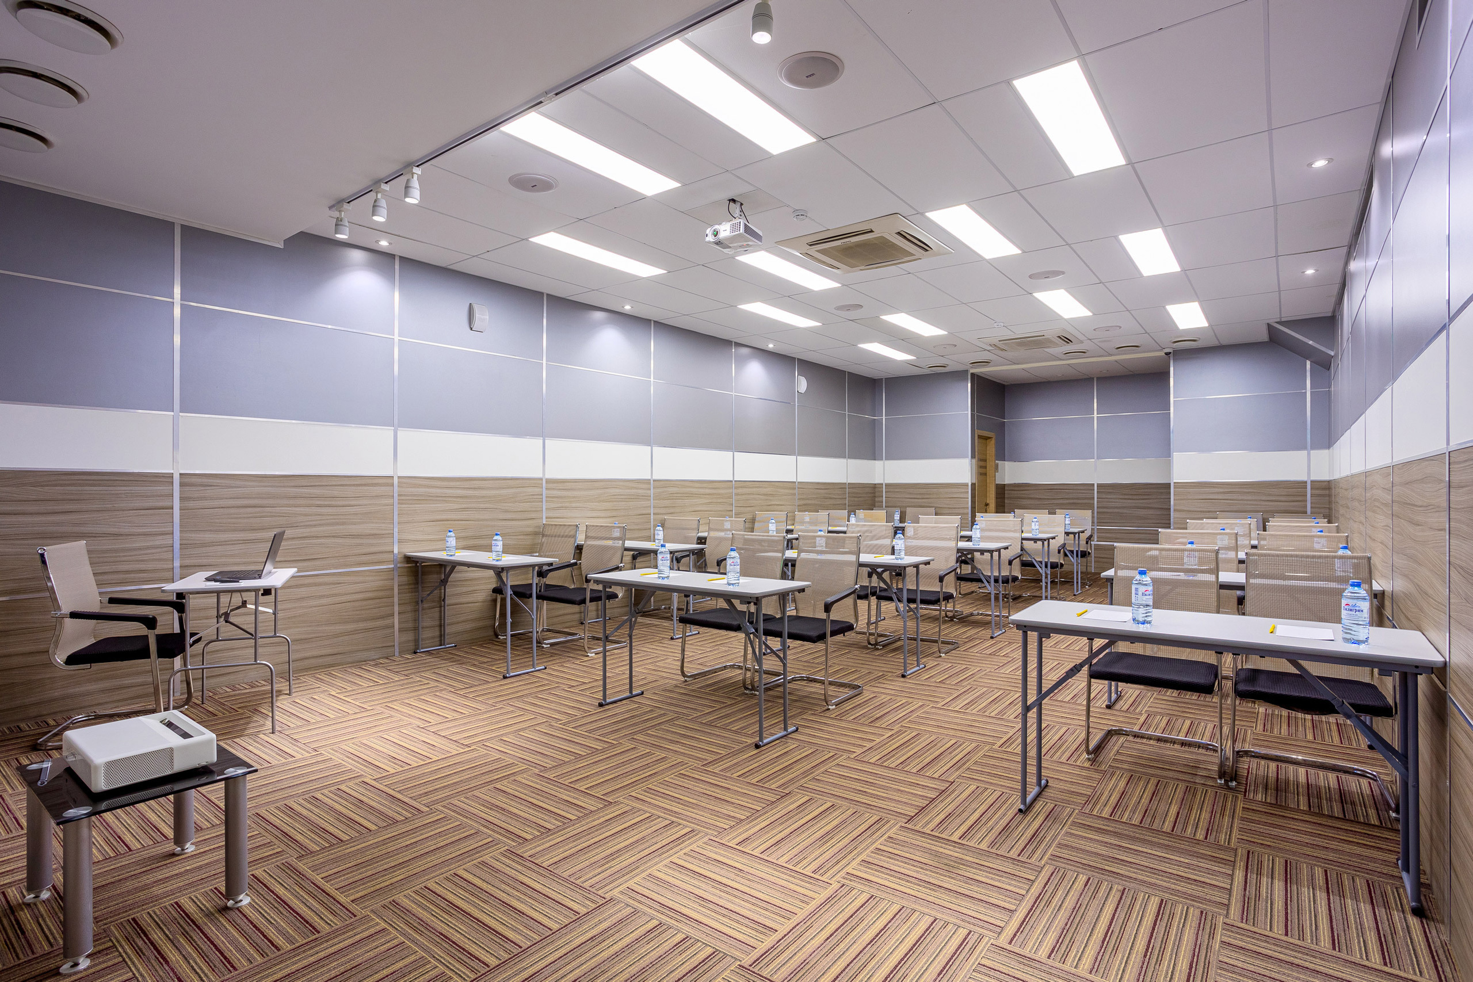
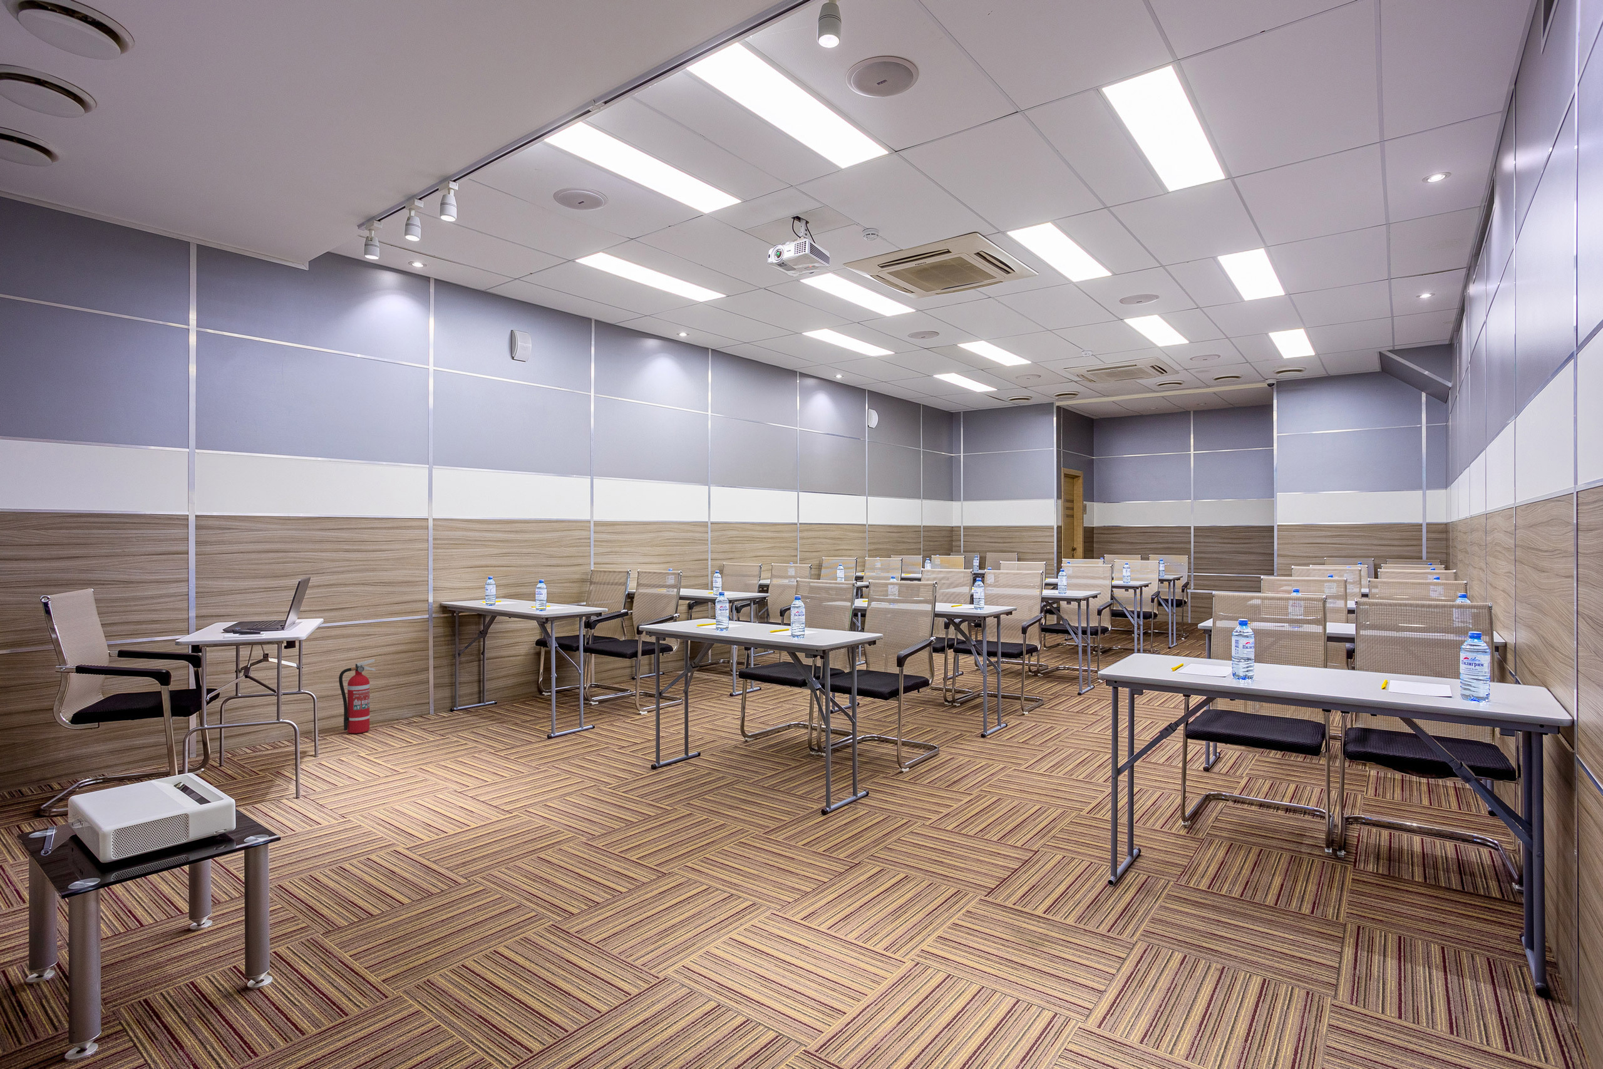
+ fire extinguisher (357, 697)
